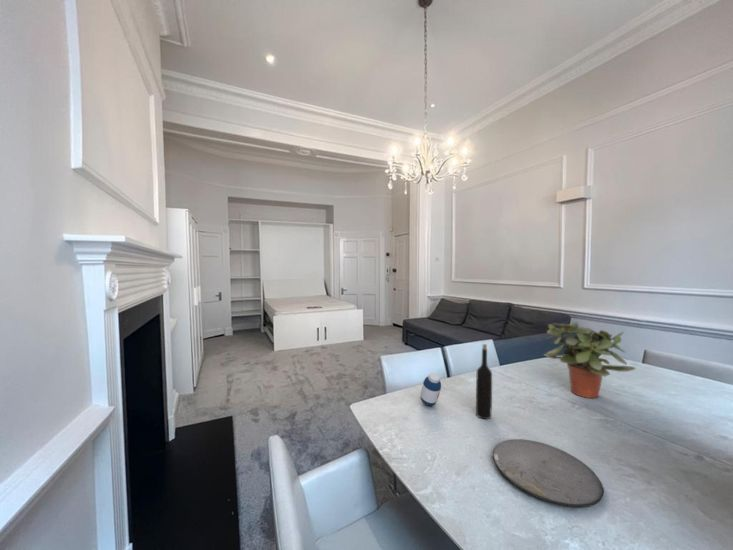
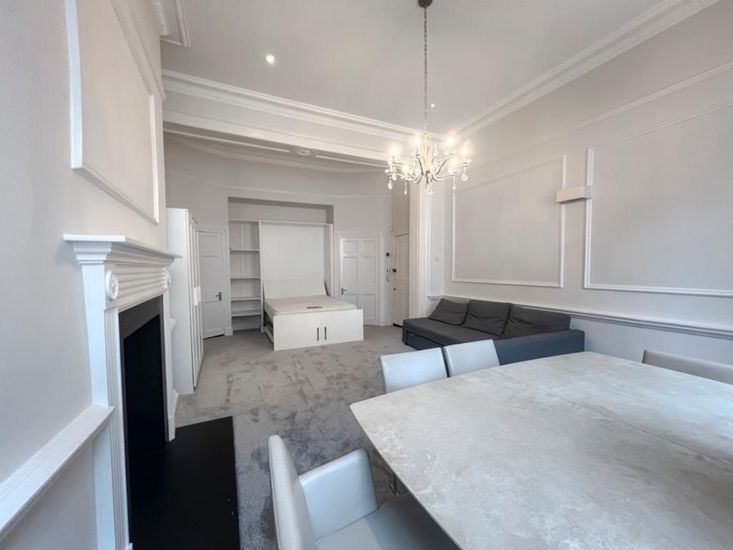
- potted plant (586, 358)
- plate (543, 468)
- medicine bottle (430, 388)
- wine bottle (484, 380)
